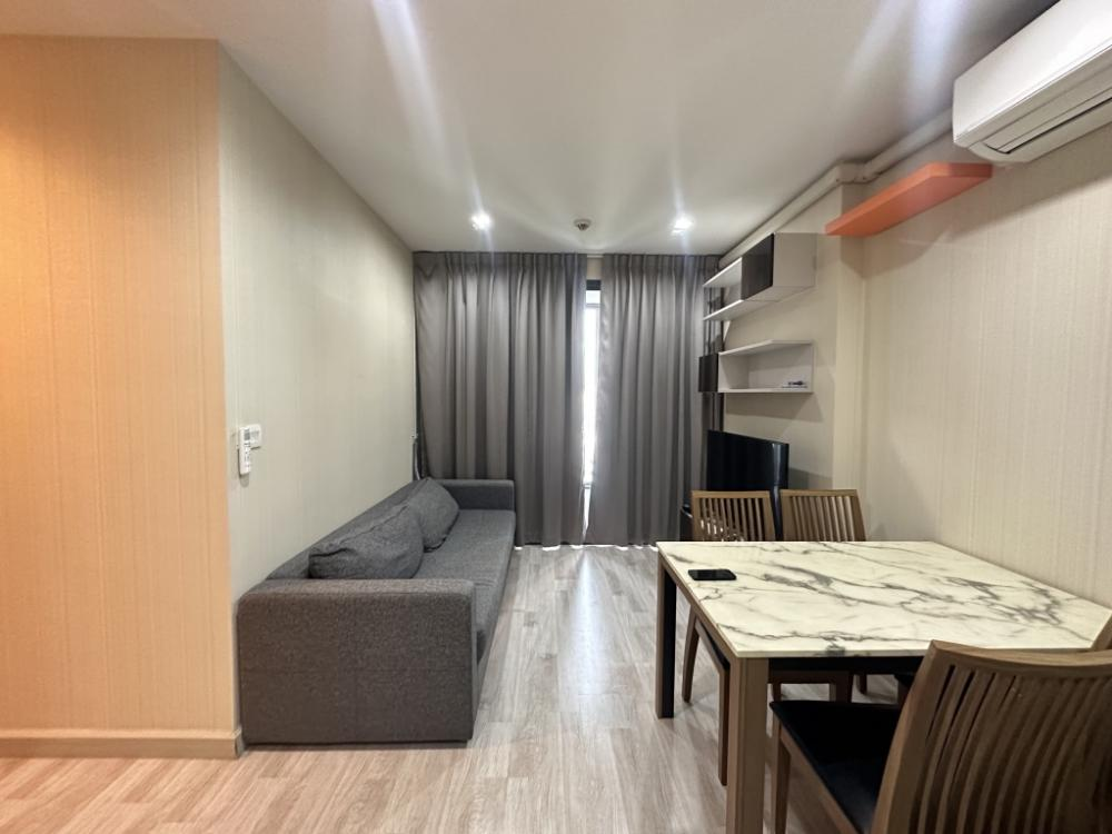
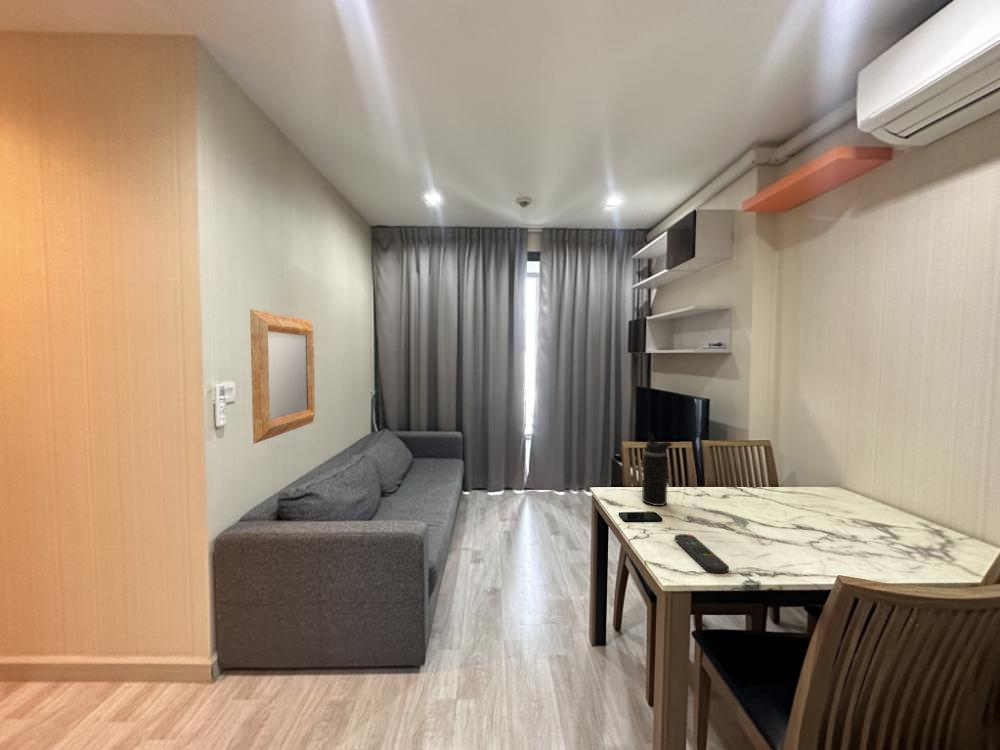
+ water bottle (657, 468)
+ mirror (290, 374)
+ remote control (699, 551)
